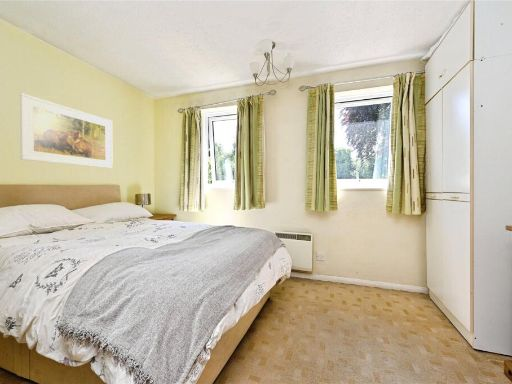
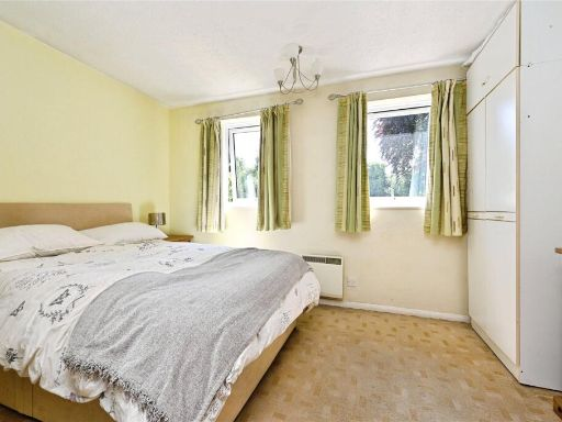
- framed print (74, 137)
